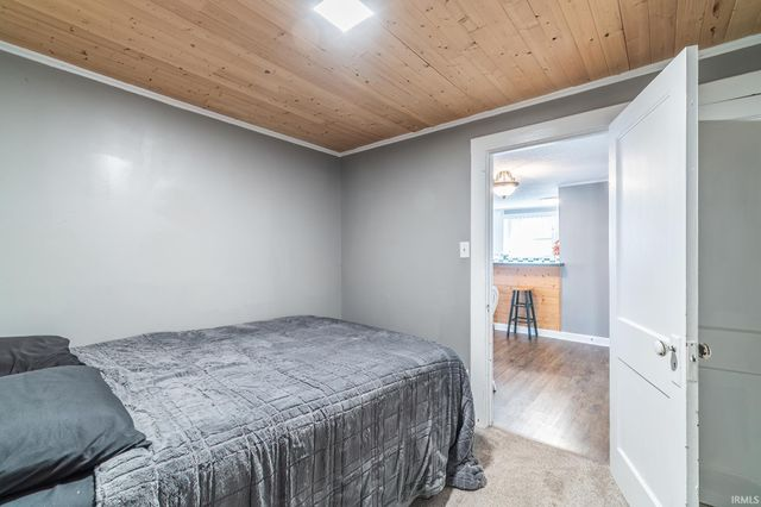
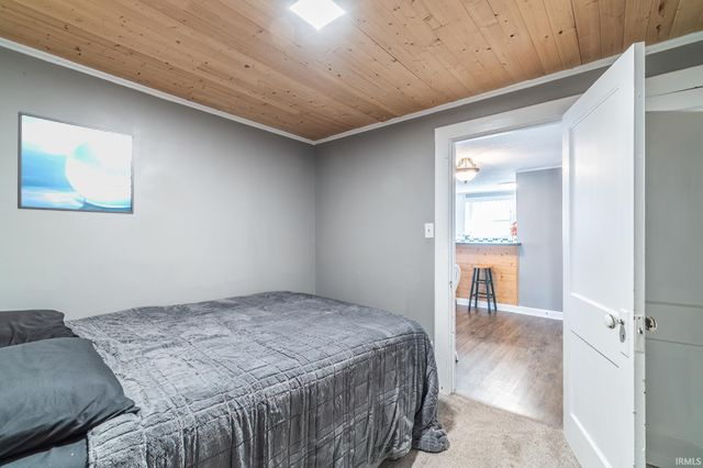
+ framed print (81, 168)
